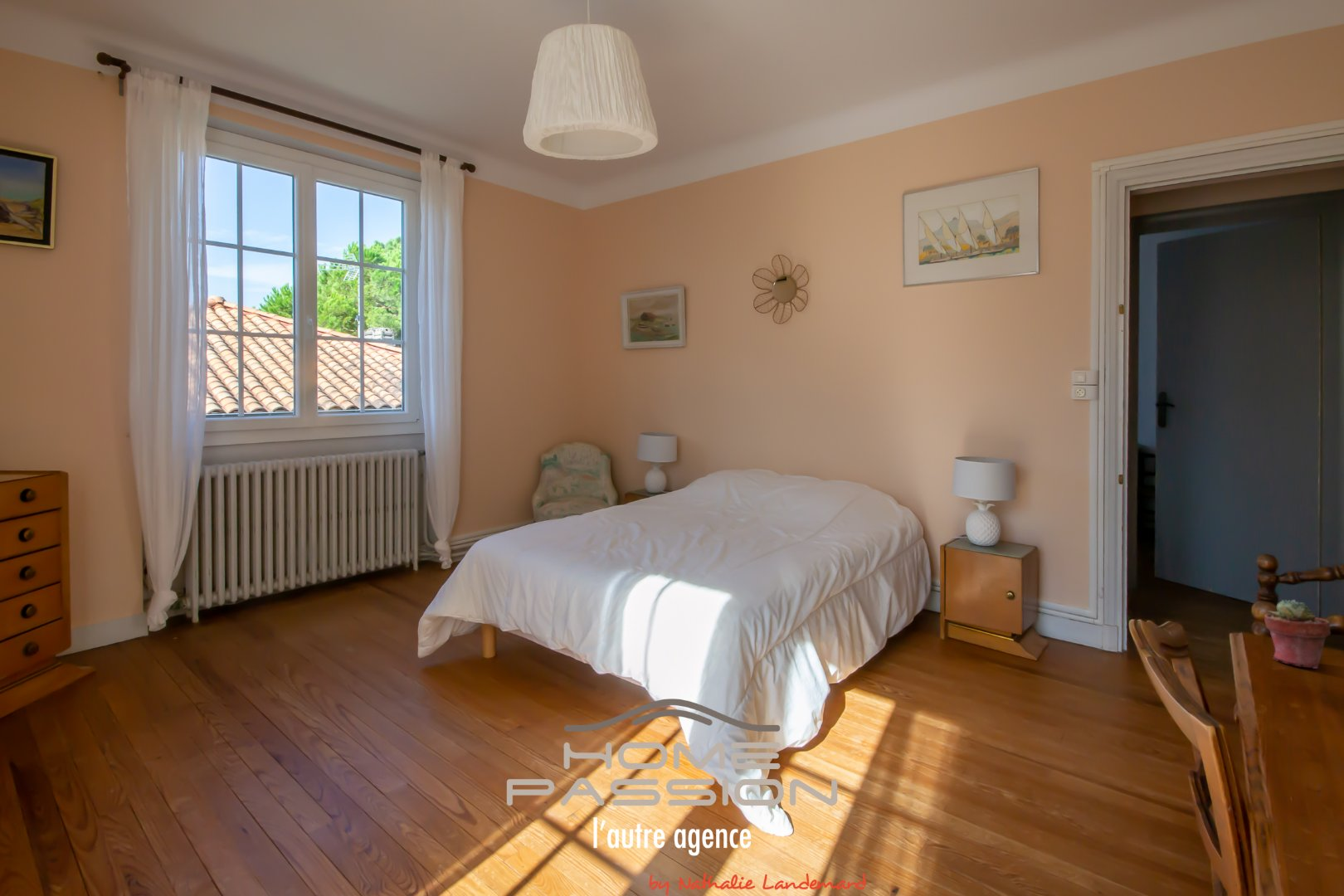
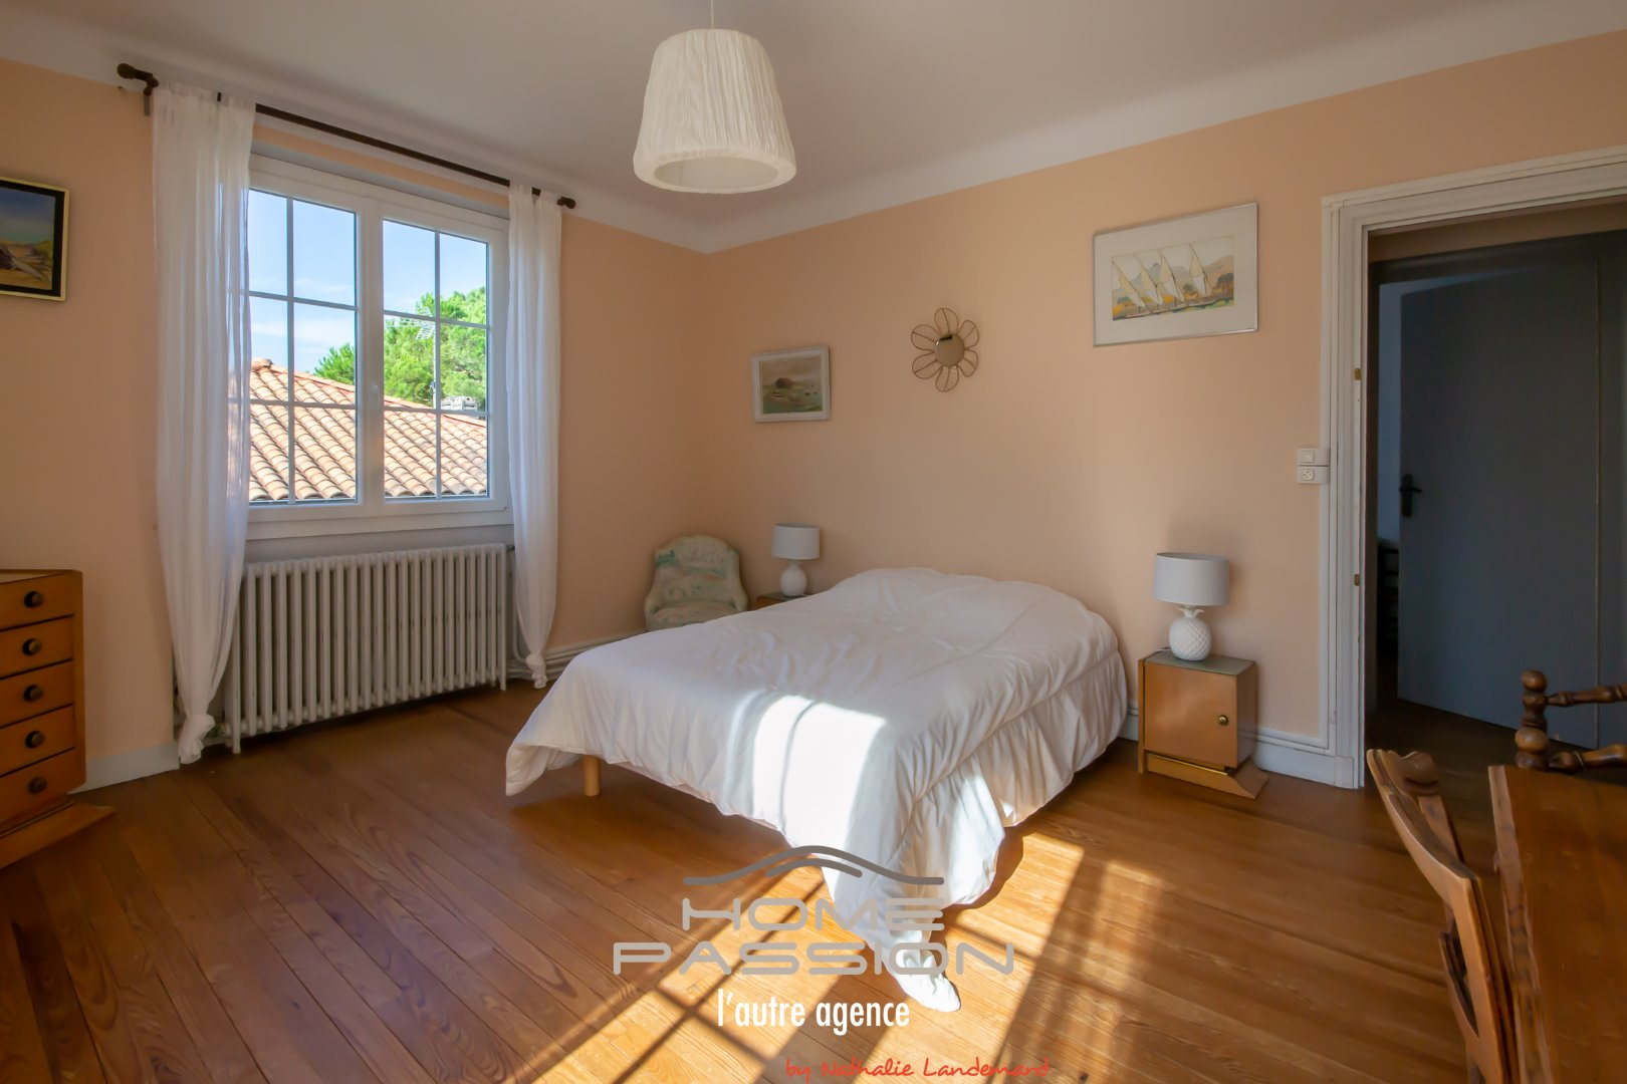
- potted succulent (1296, 631)
